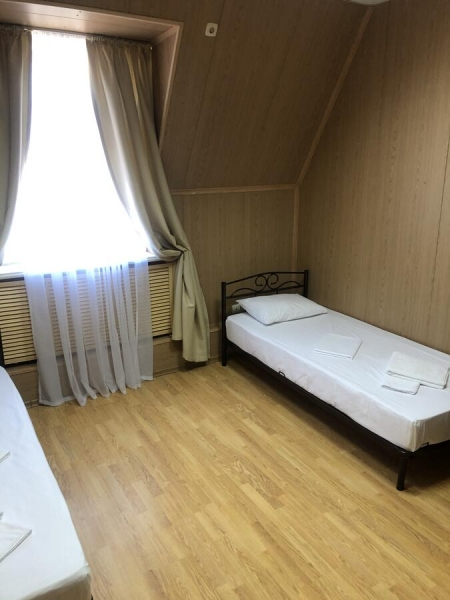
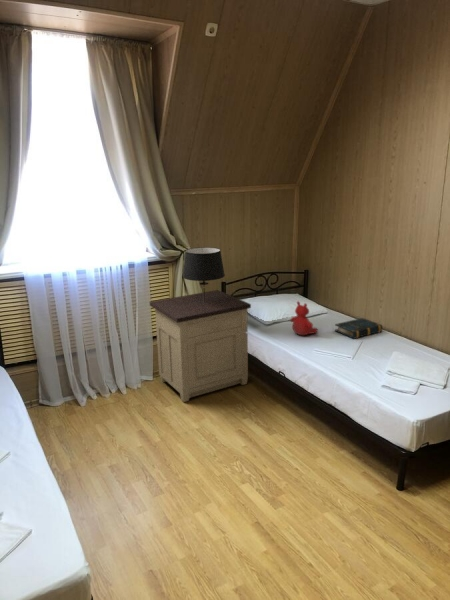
+ book (358, 328)
+ stuffed bear (304, 317)
+ nightstand (200, 343)
+ table lamp (203, 276)
